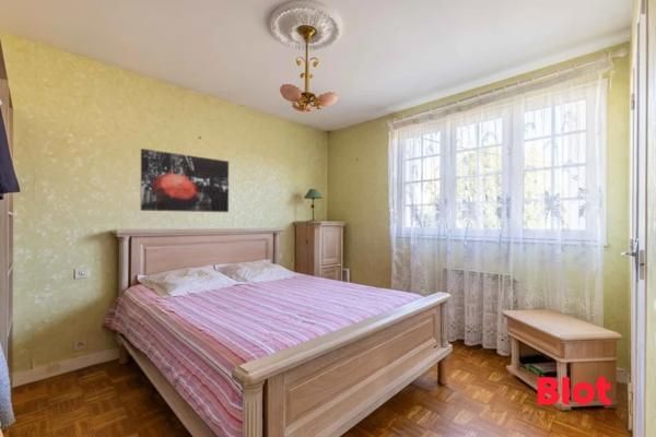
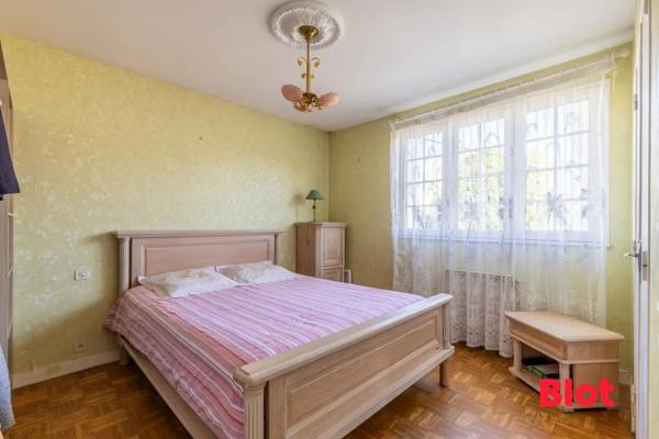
- wall art (188, 184)
